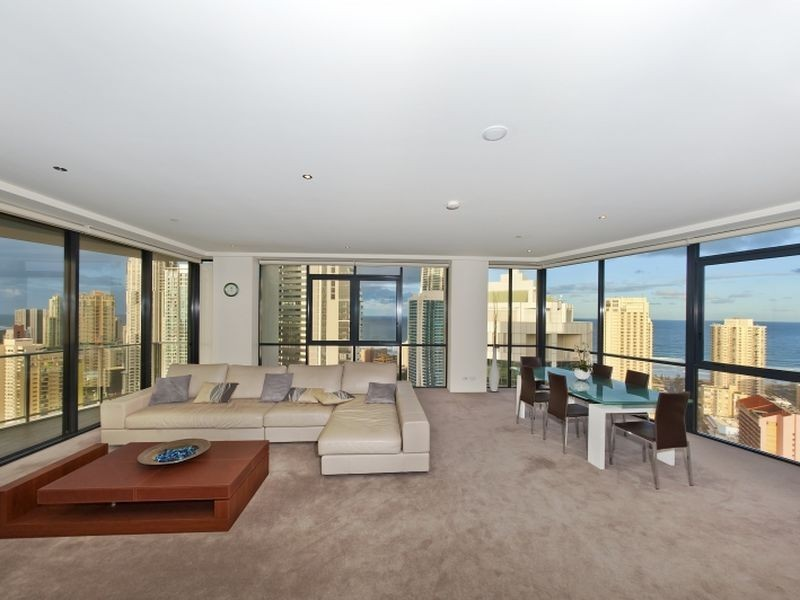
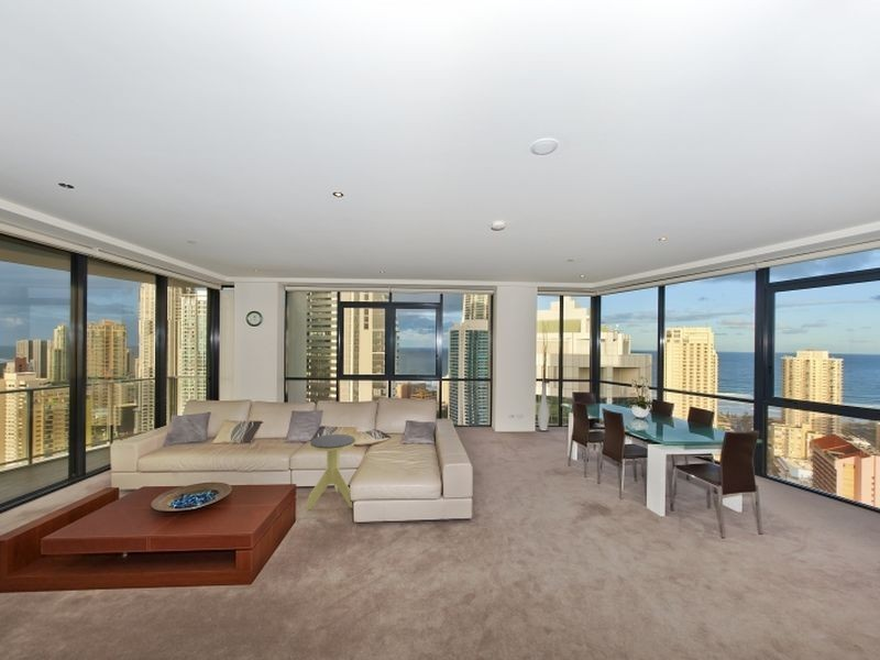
+ side table (332, 470)
